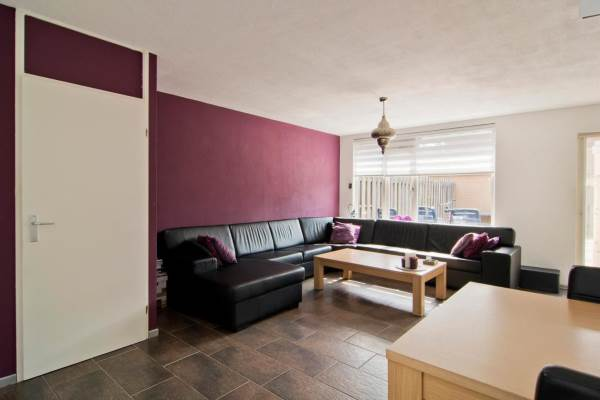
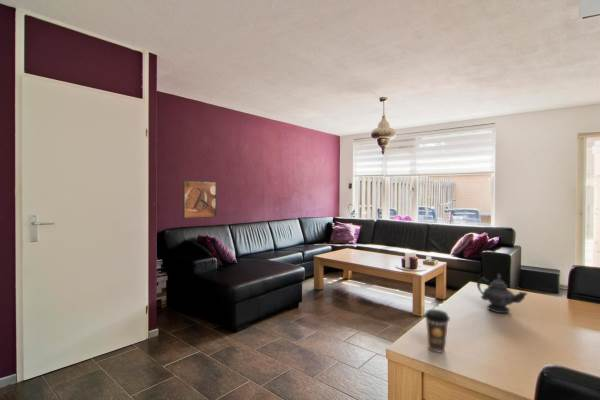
+ teapot (500, 292)
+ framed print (200, 199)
+ coffee cup (436, 330)
